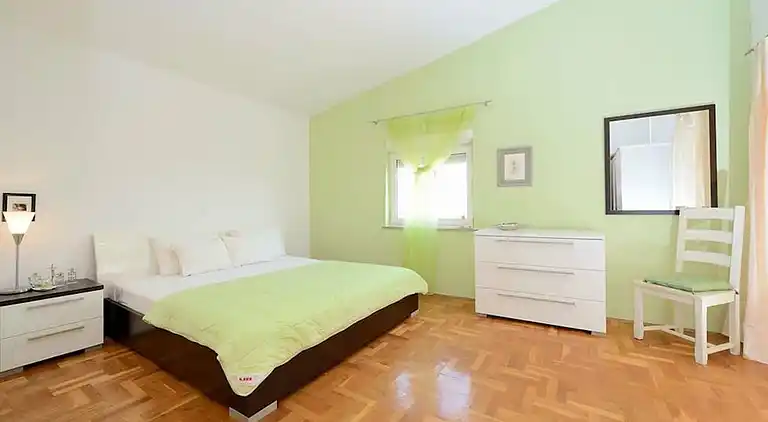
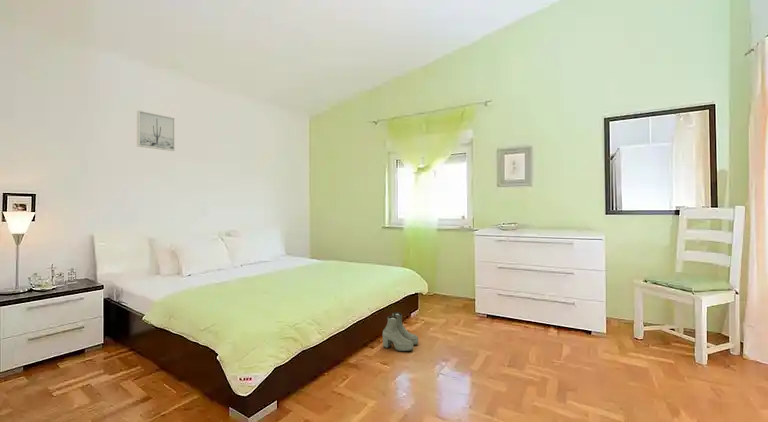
+ wall art (156, 131)
+ boots (400, 330)
